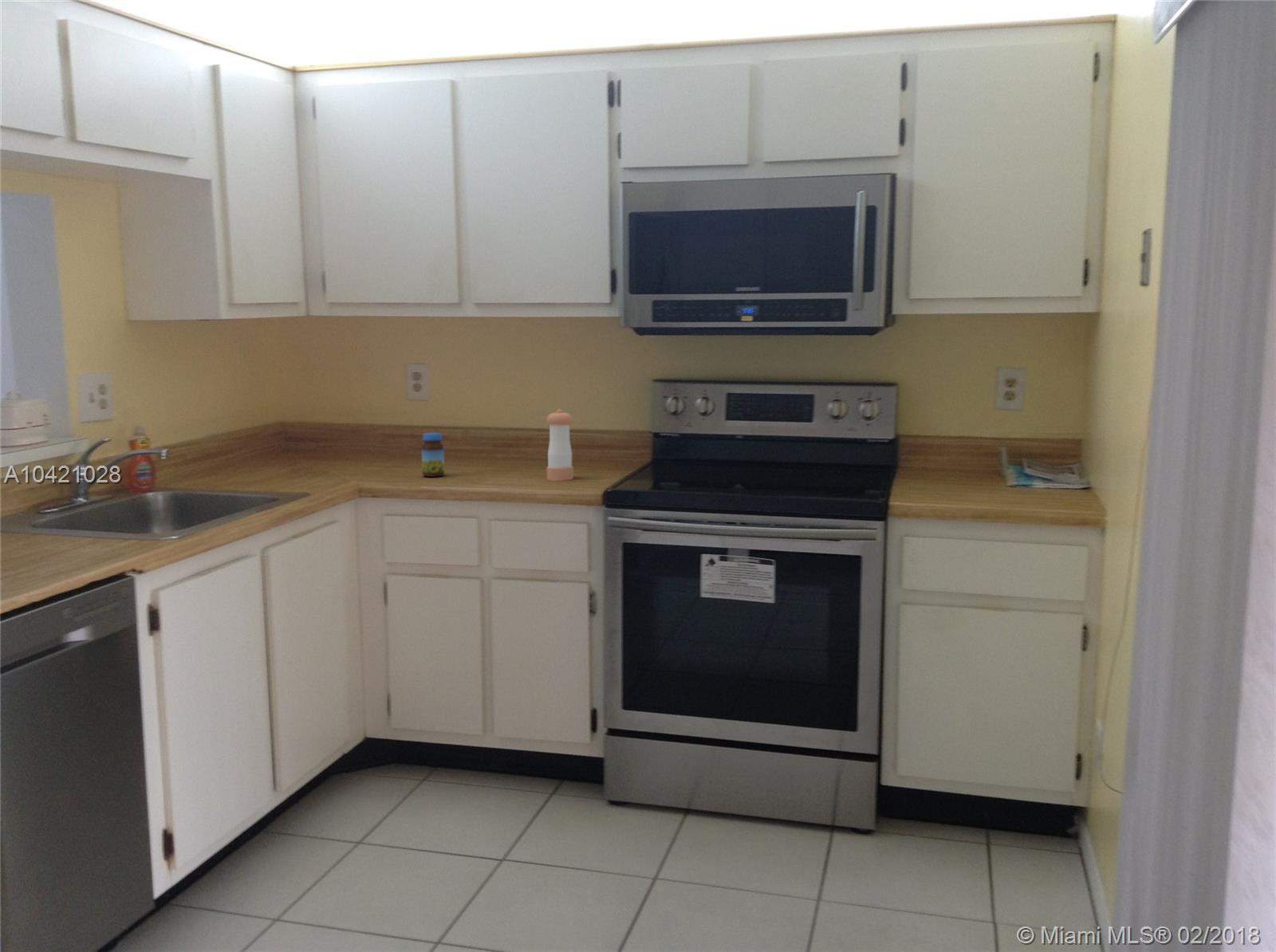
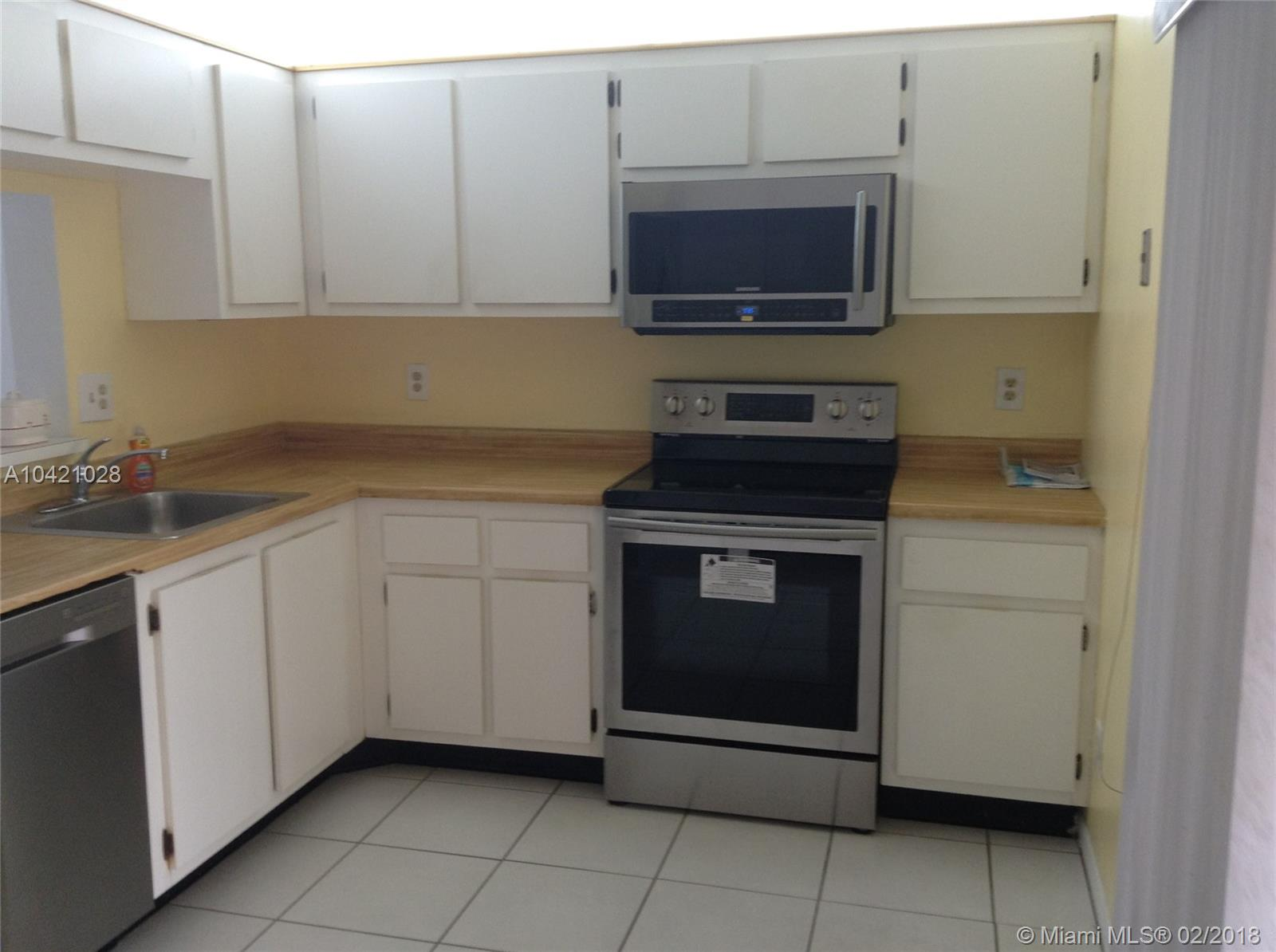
- pepper shaker (559, 444)
- jar (432, 454)
